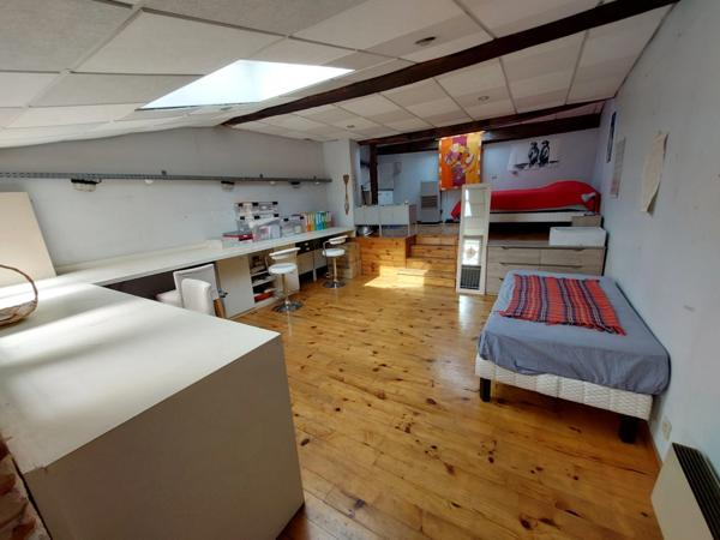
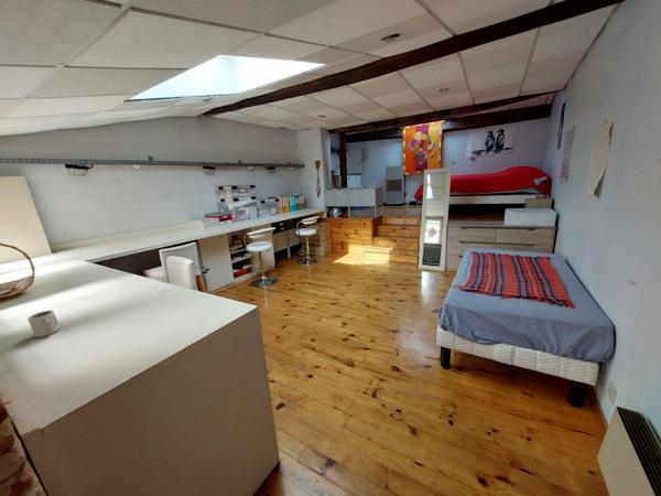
+ cup (45, 324)
